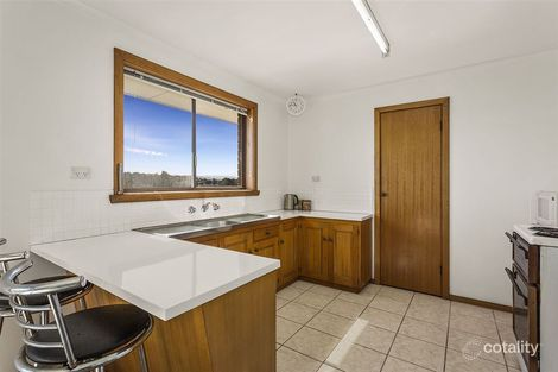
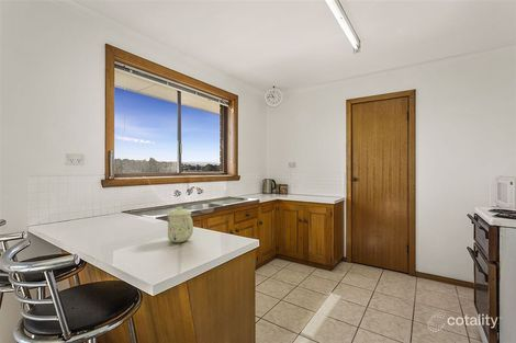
+ mug (180, 224)
